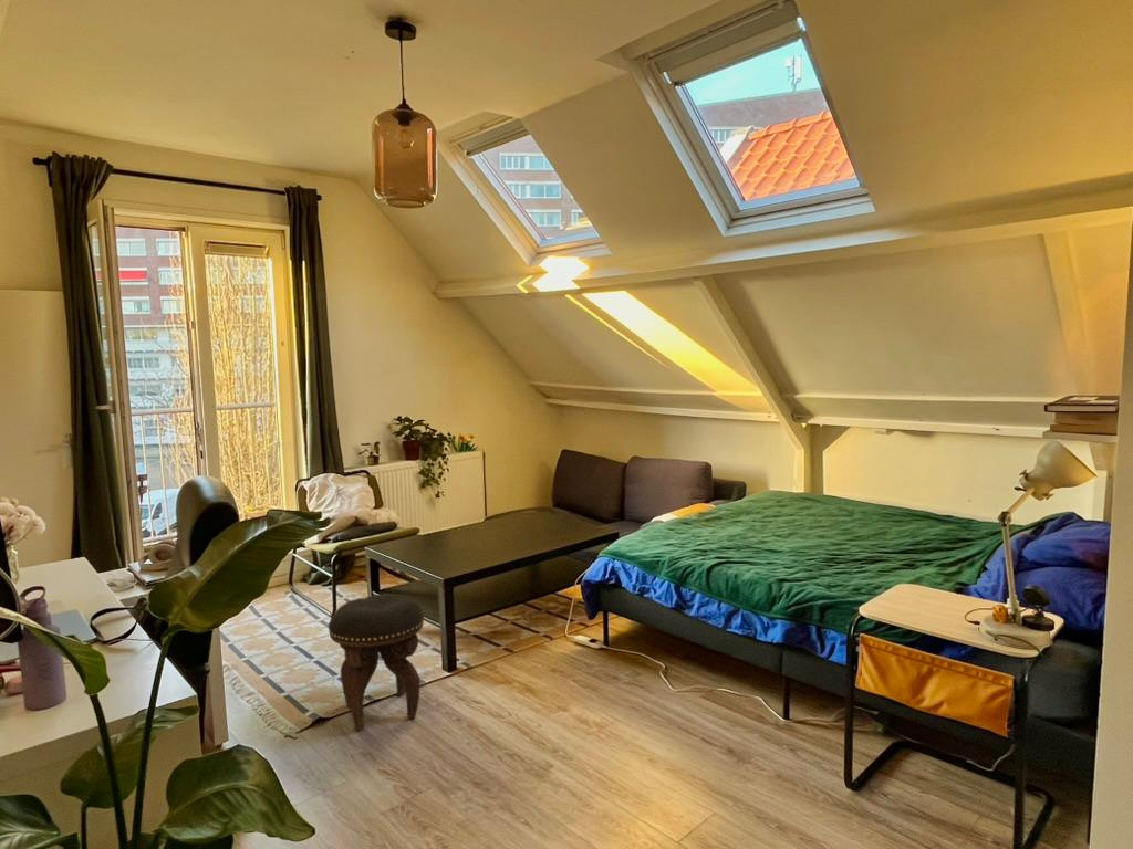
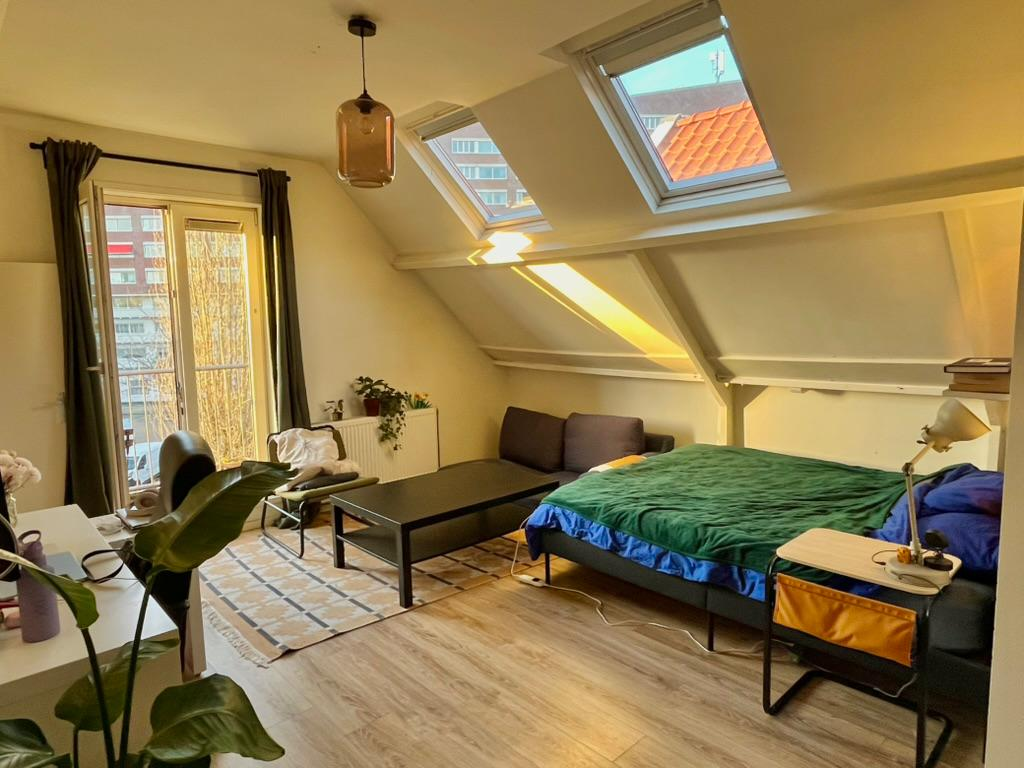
- footstool (377, 657)
